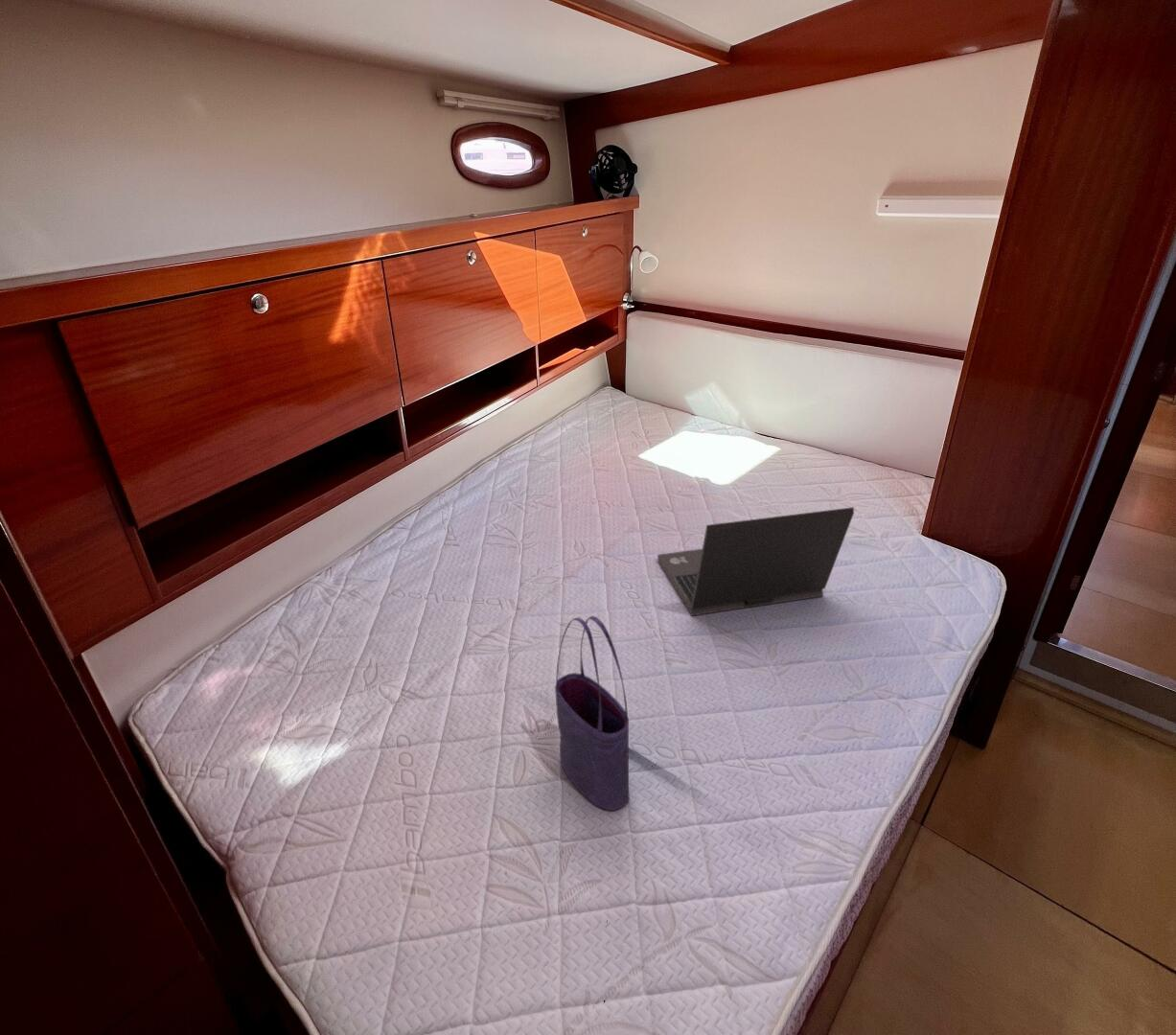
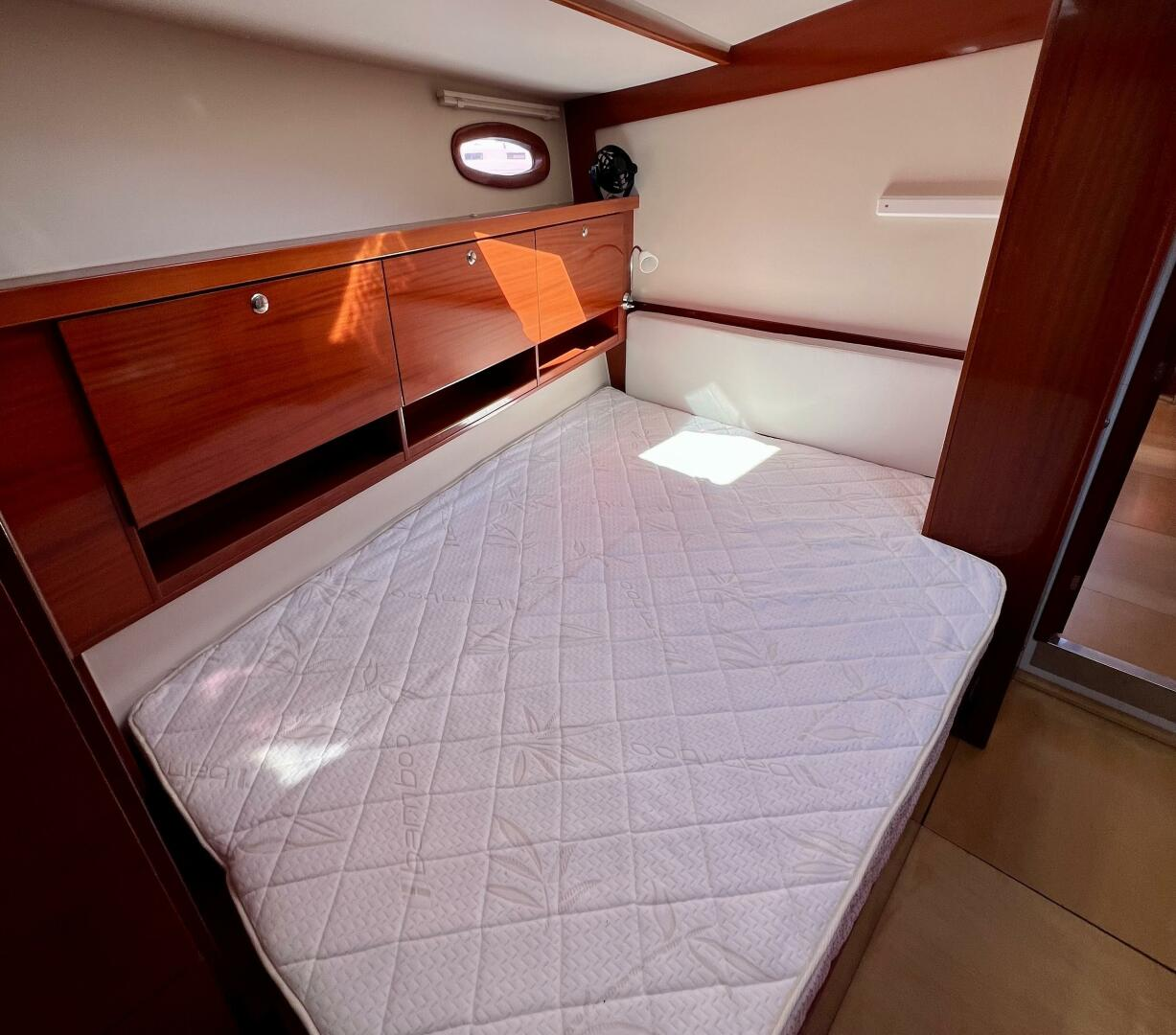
- laptop (745, 537)
- tote bag (590, 704)
